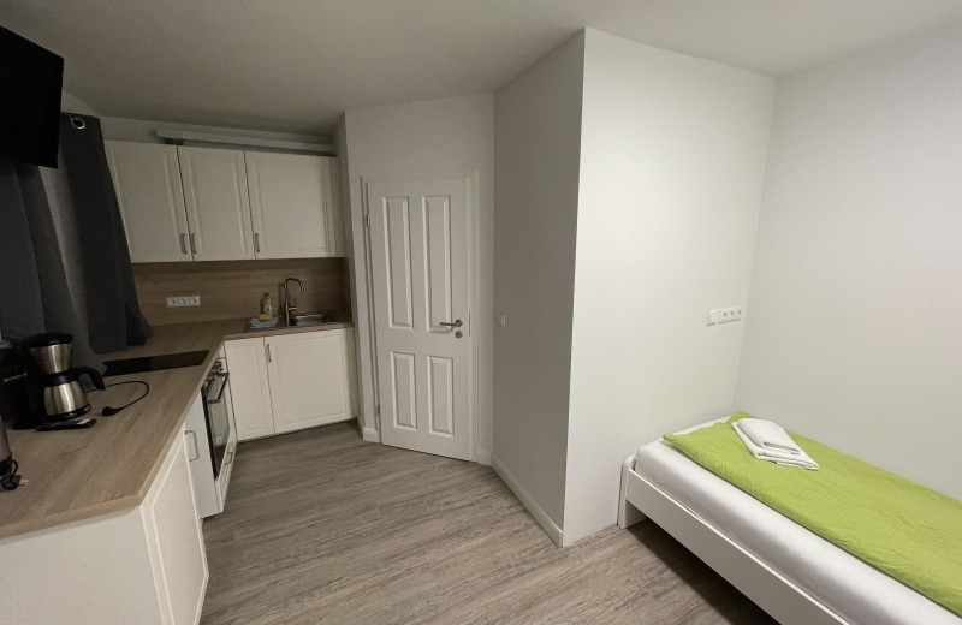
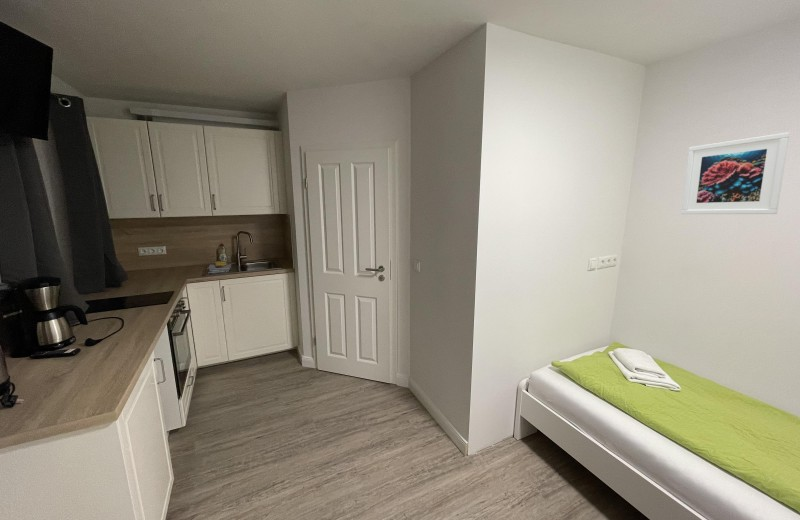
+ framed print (729, 177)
